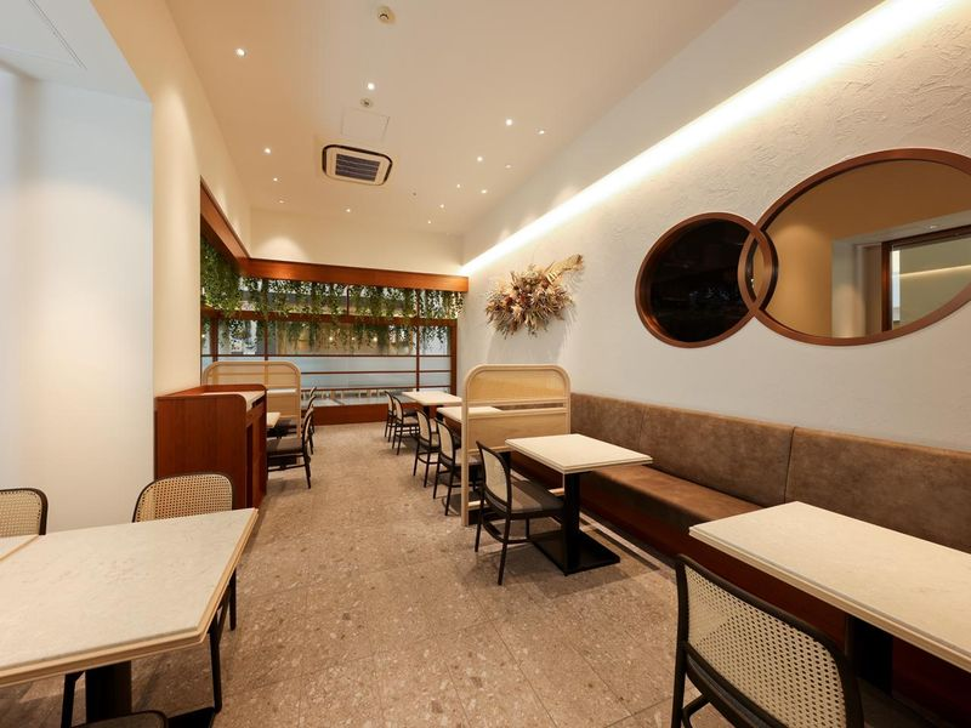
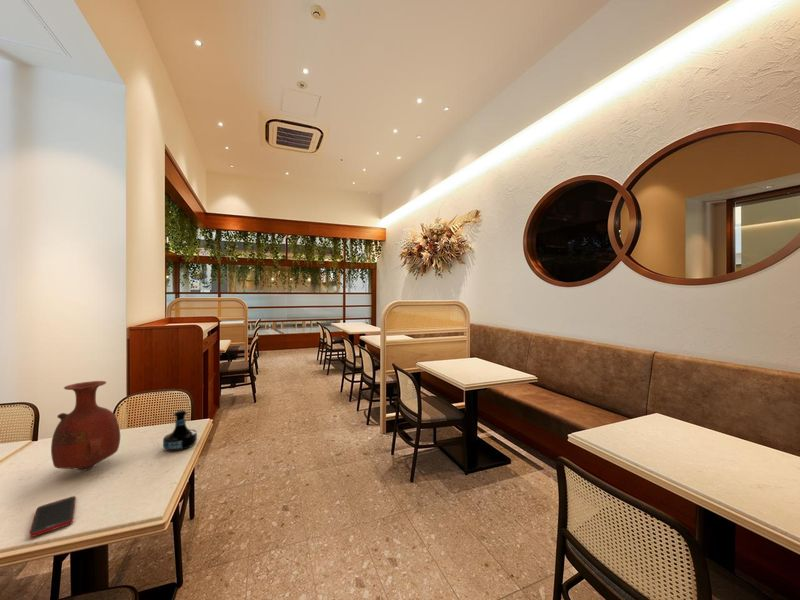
+ tequila bottle (180, 428)
+ cell phone (54, 515)
+ vase (87, 426)
